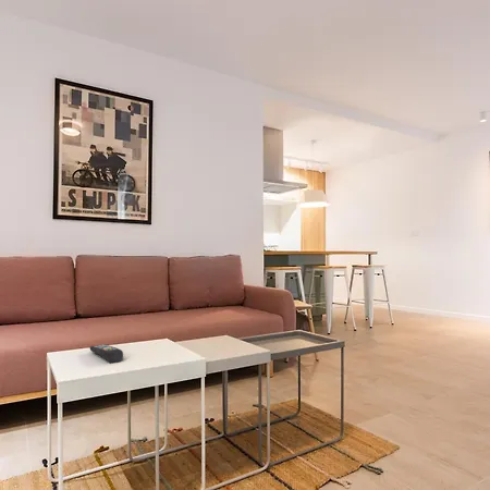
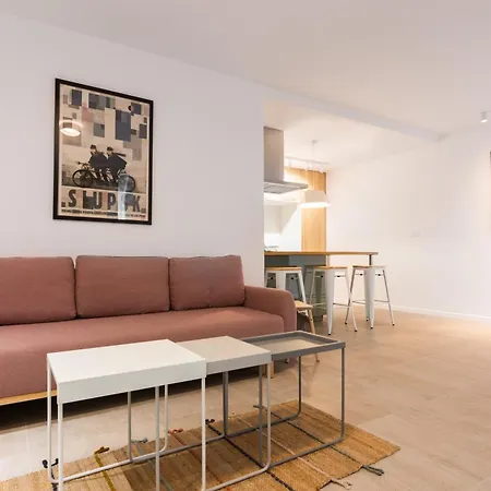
- remote control (106, 351)
